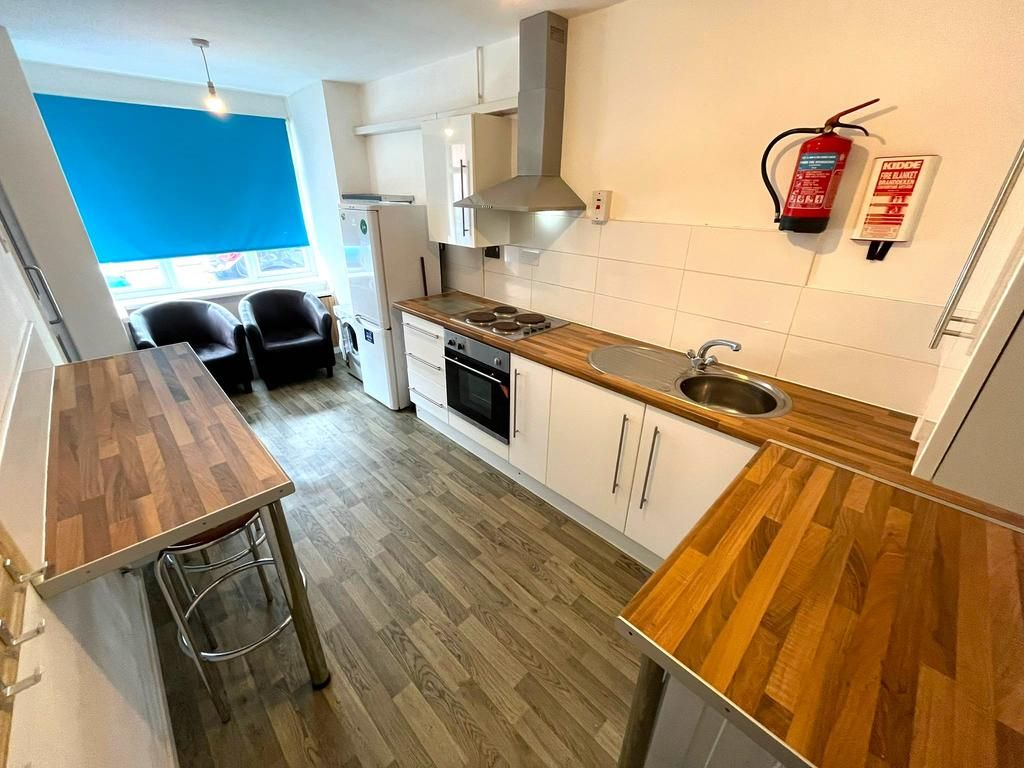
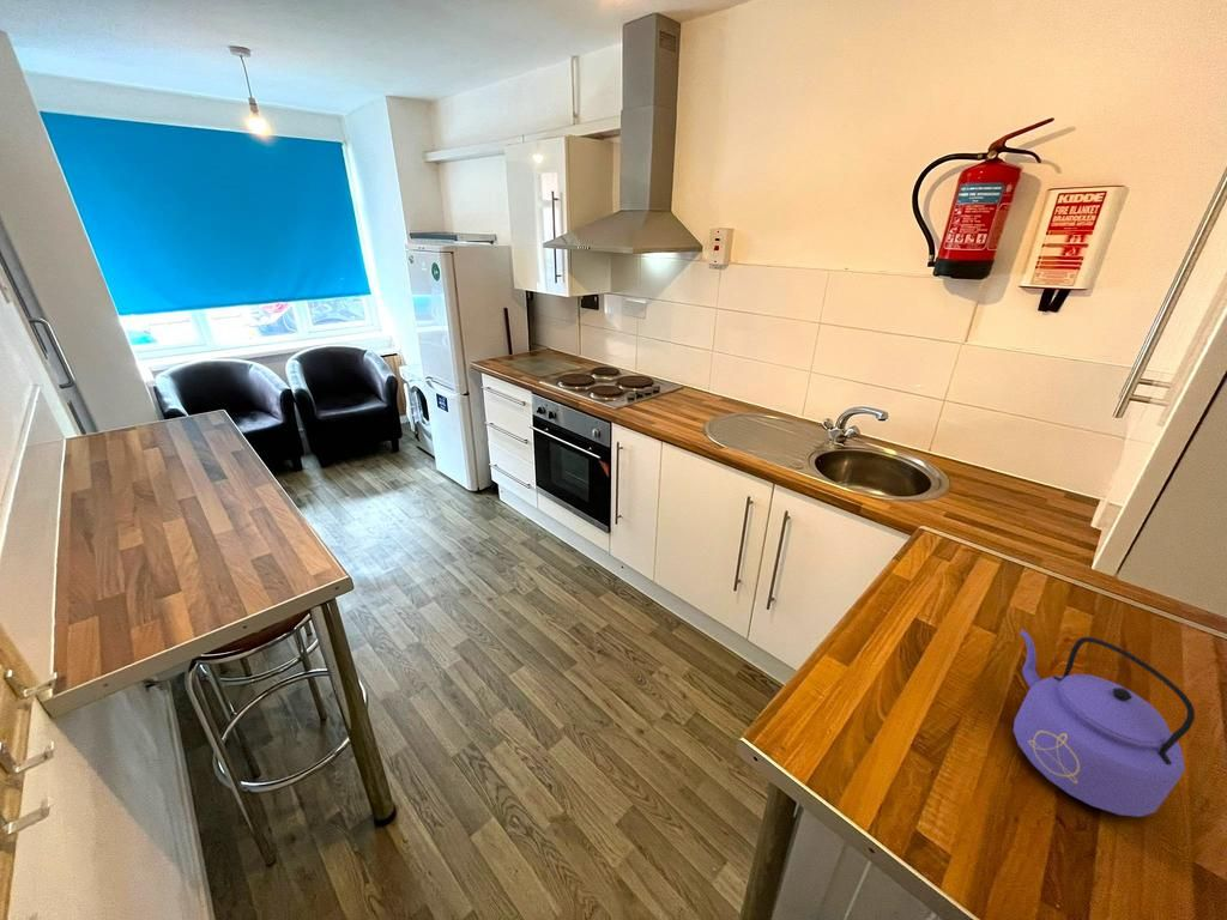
+ kettle (1086, 700)
